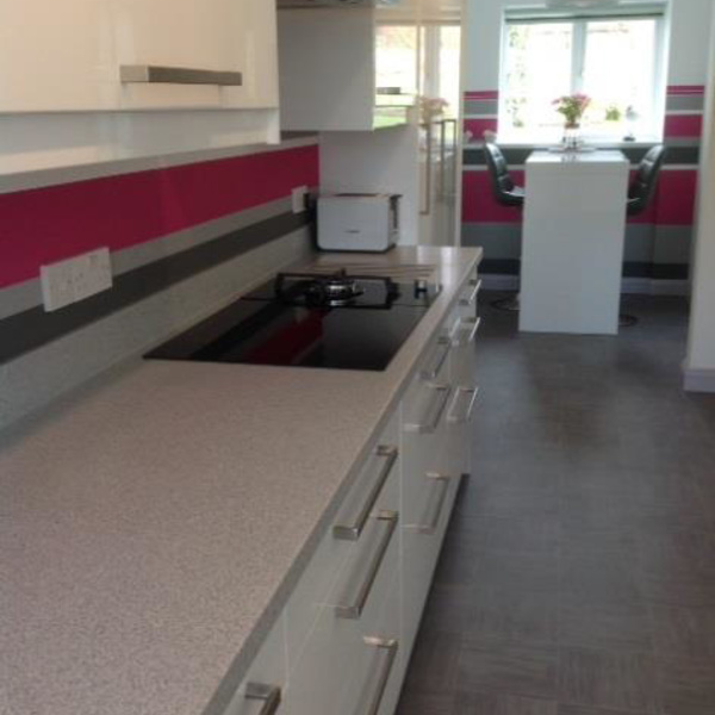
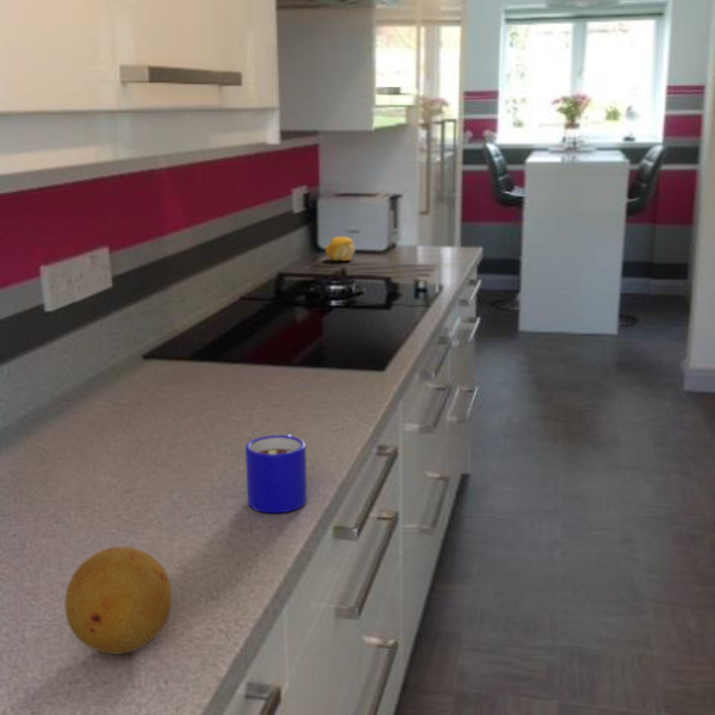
+ fruit (119, 599)
+ mug (280, 467)
+ fruit (340, 248)
